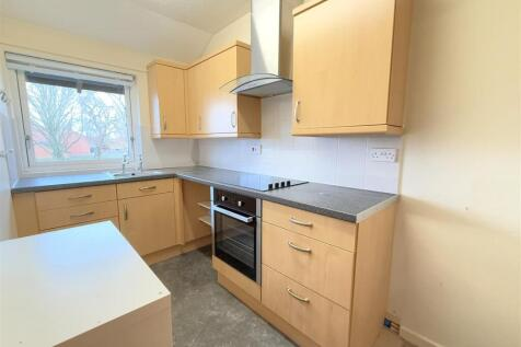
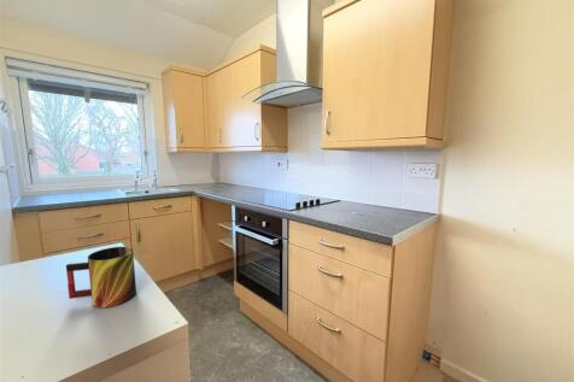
+ mug (102, 277)
